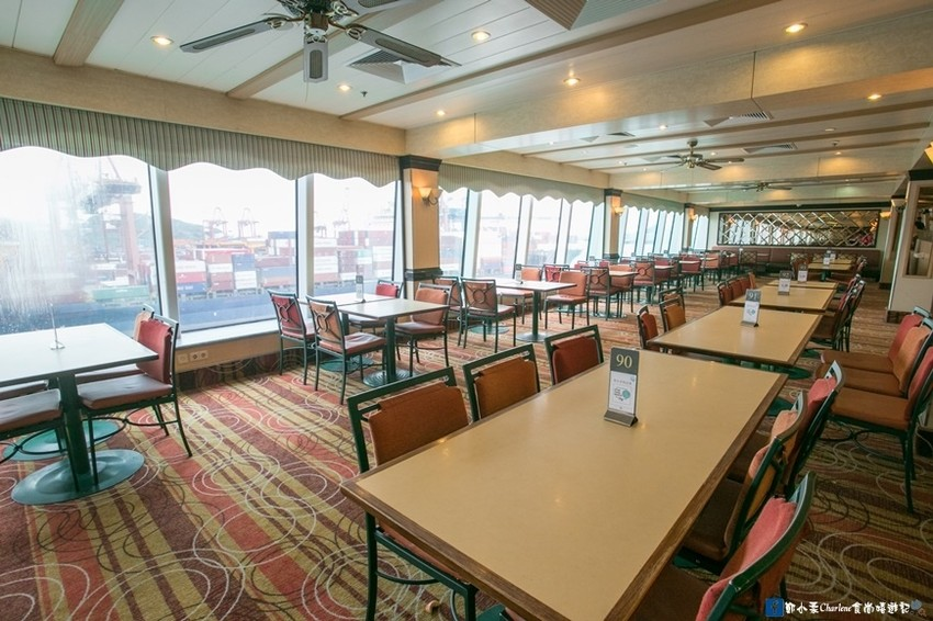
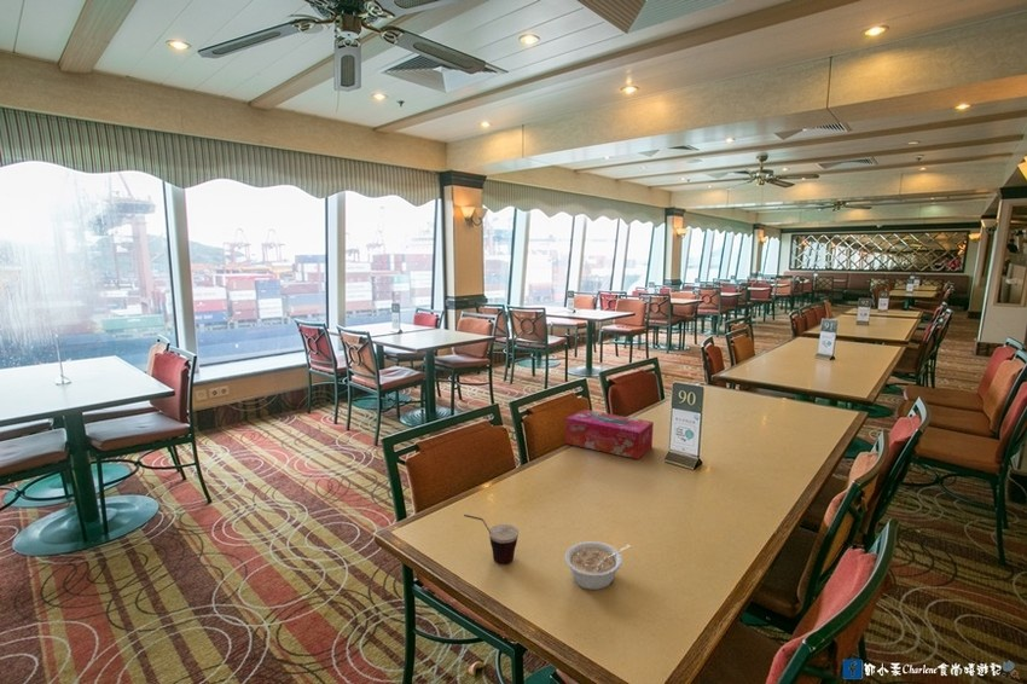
+ cup (491, 537)
+ legume (593, 563)
+ tissue box (608, 431)
